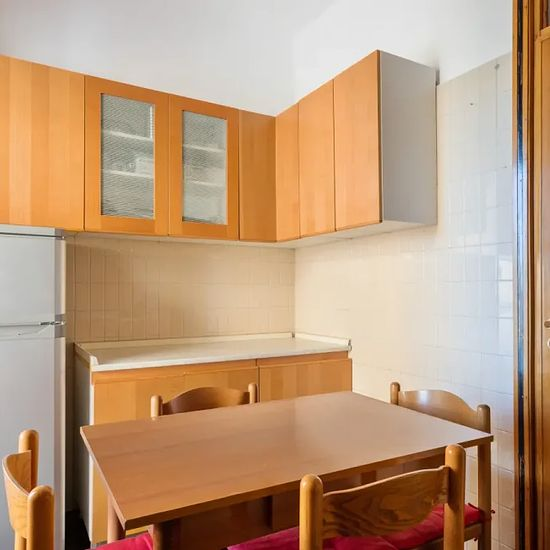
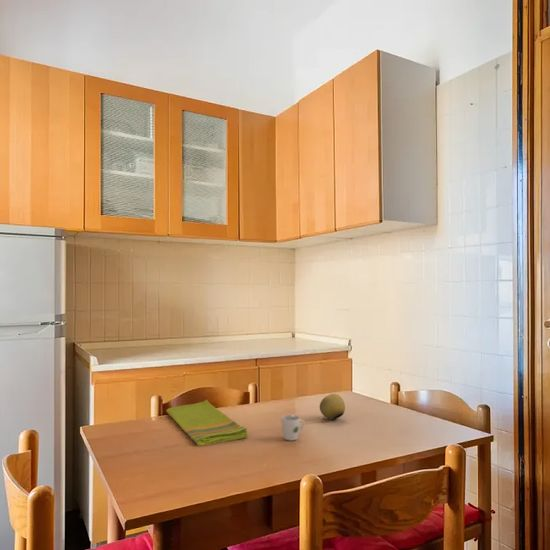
+ fruit (332, 406)
+ cup (293, 420)
+ dish towel (203, 419)
